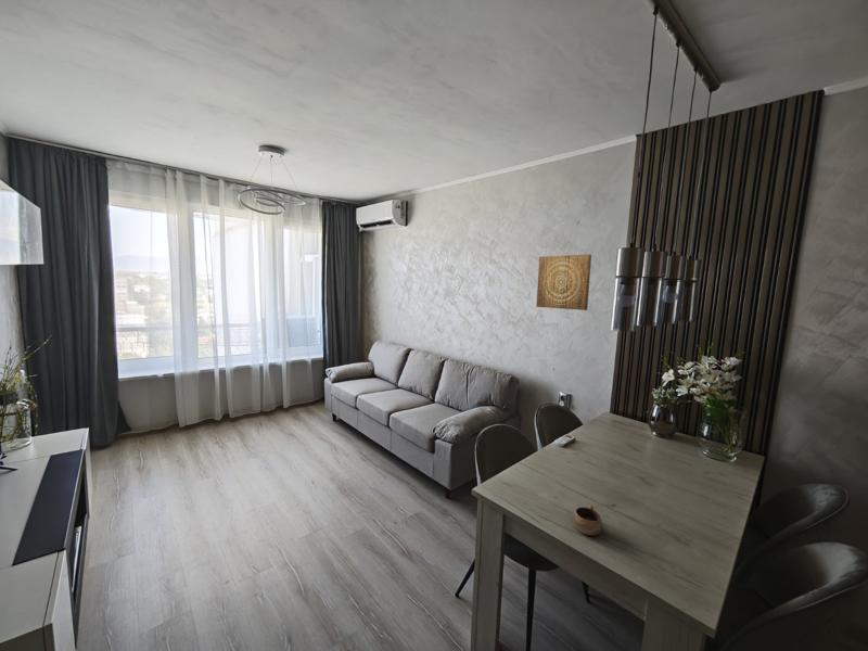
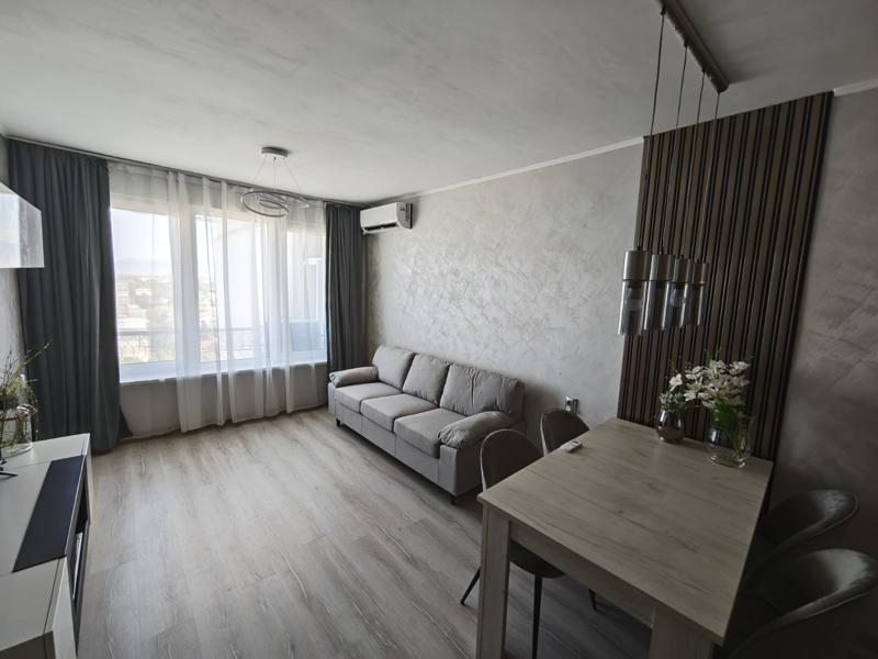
- cup (589, 519)
- wall art (562, 282)
